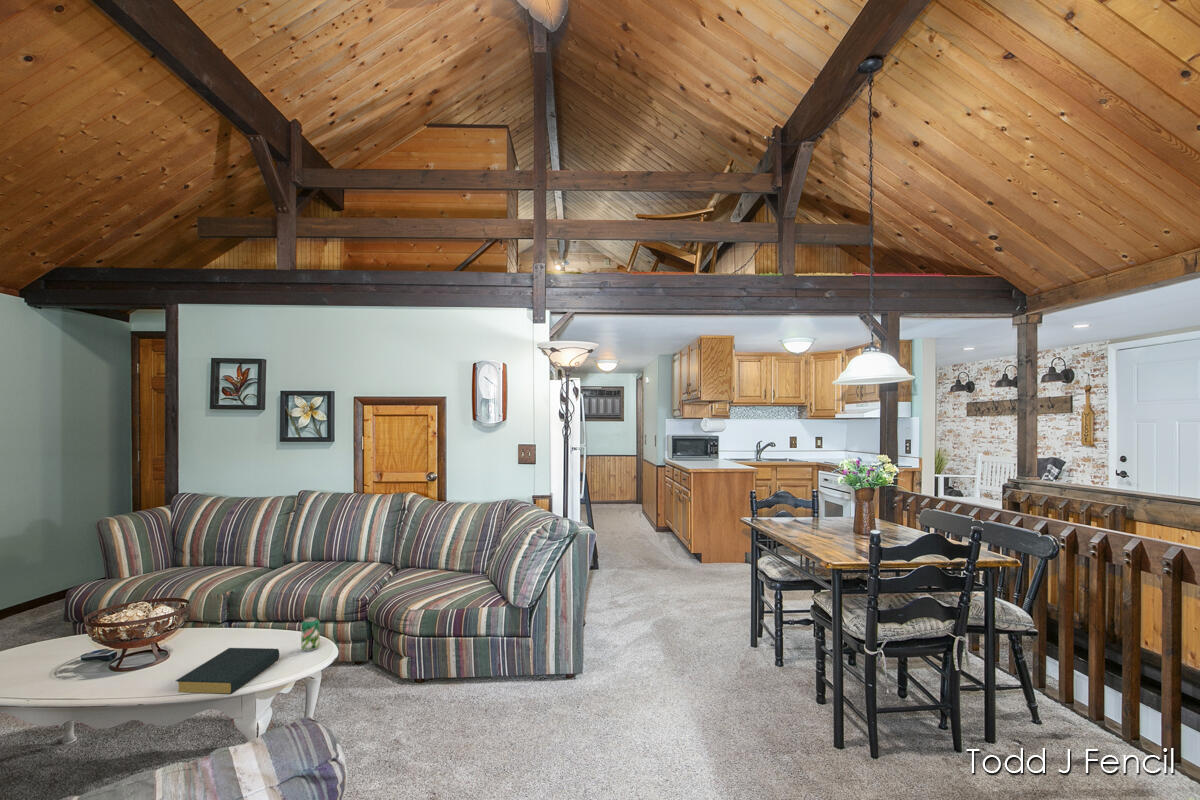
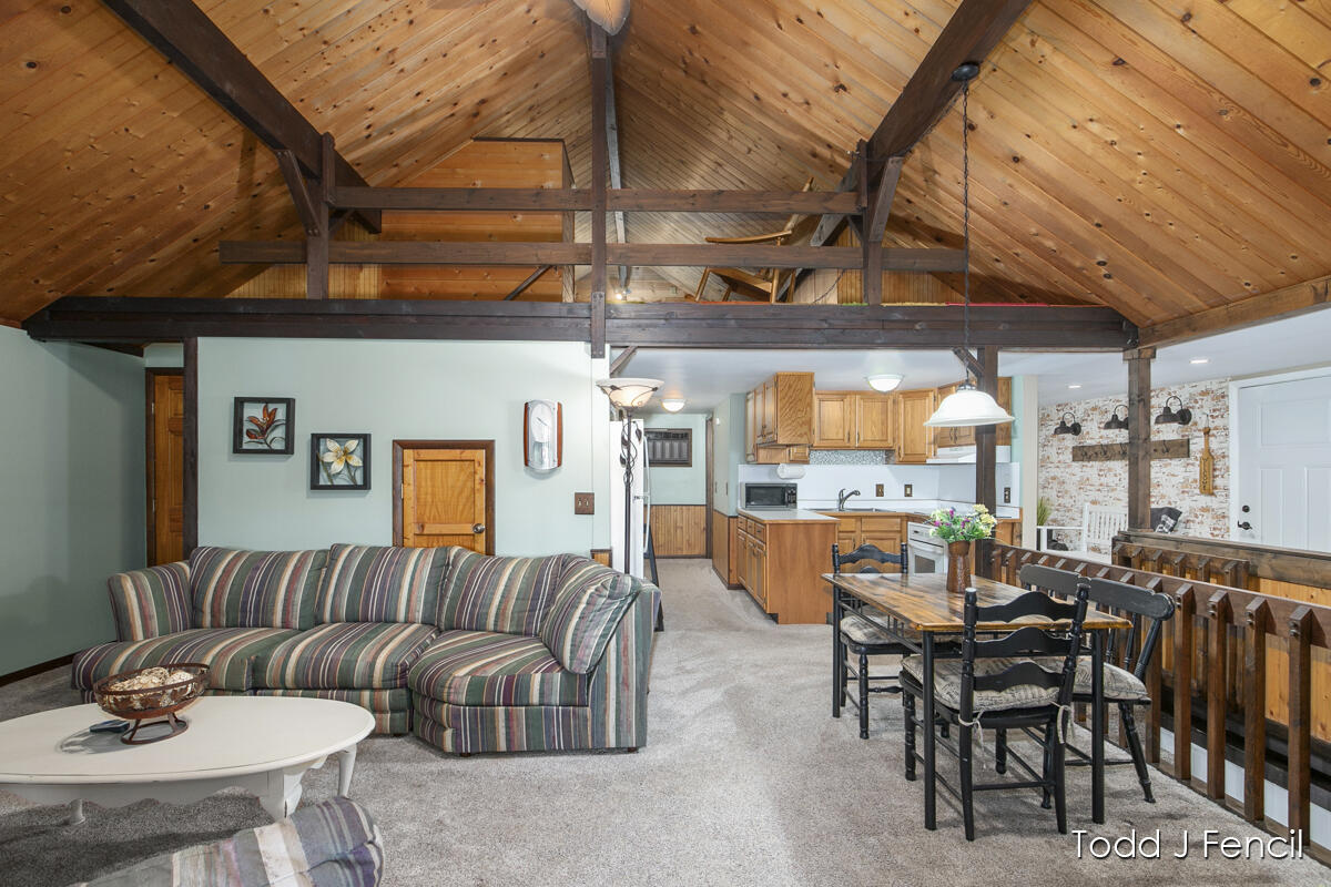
- hardback book (230, 669)
- beverage can (310, 634)
